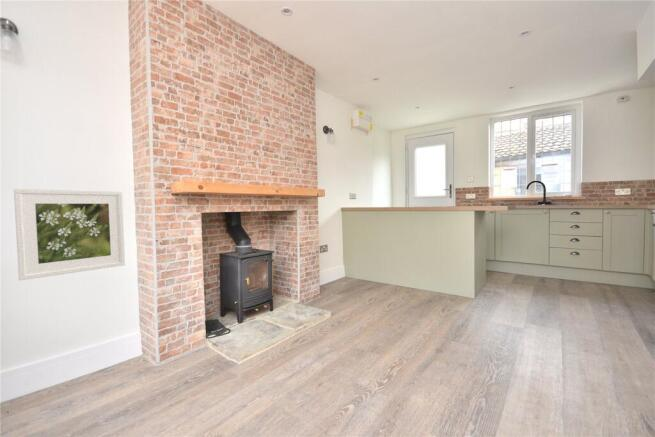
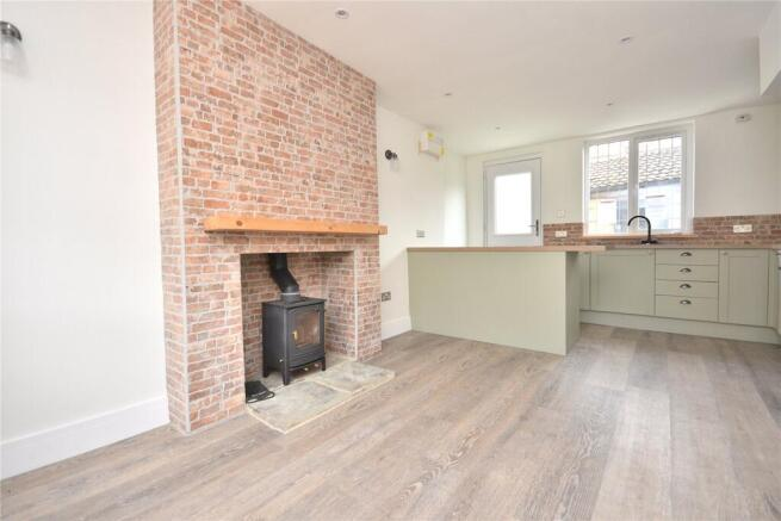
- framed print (75, 231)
